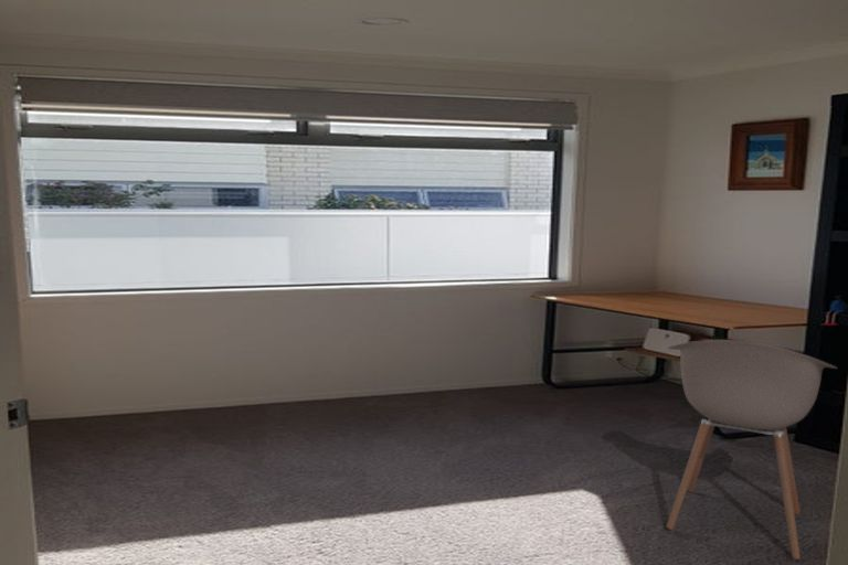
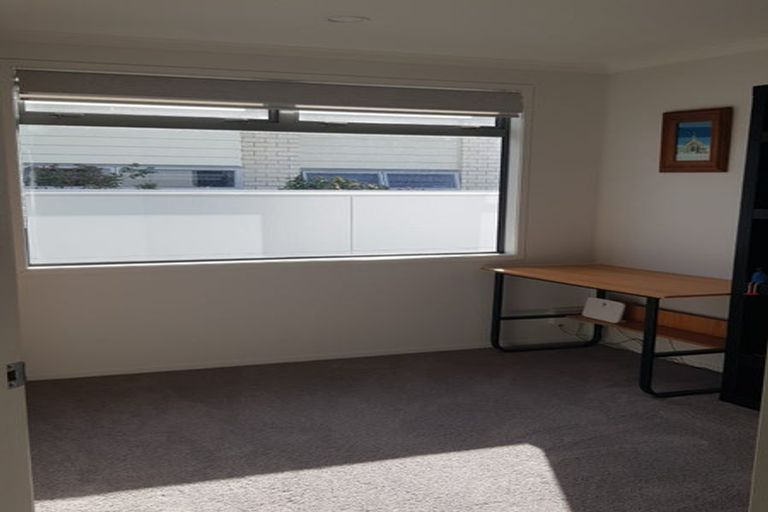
- chair (743, 428)
